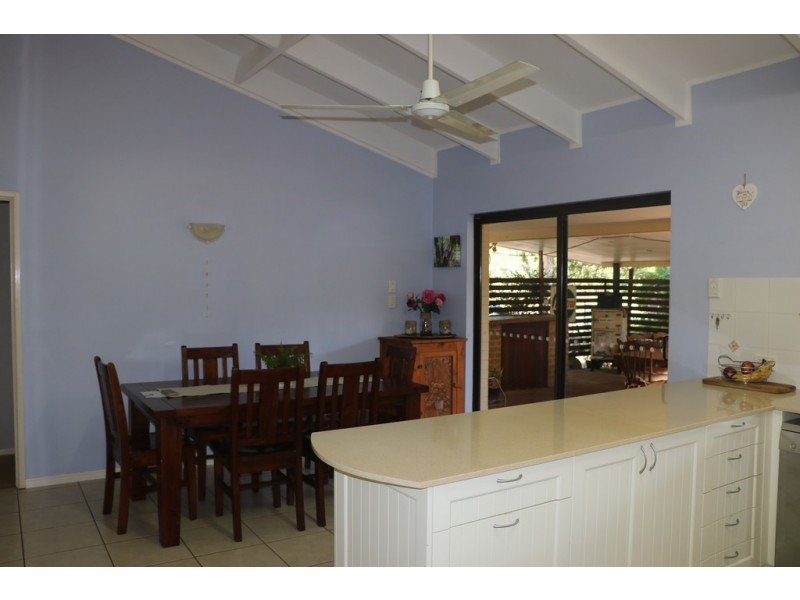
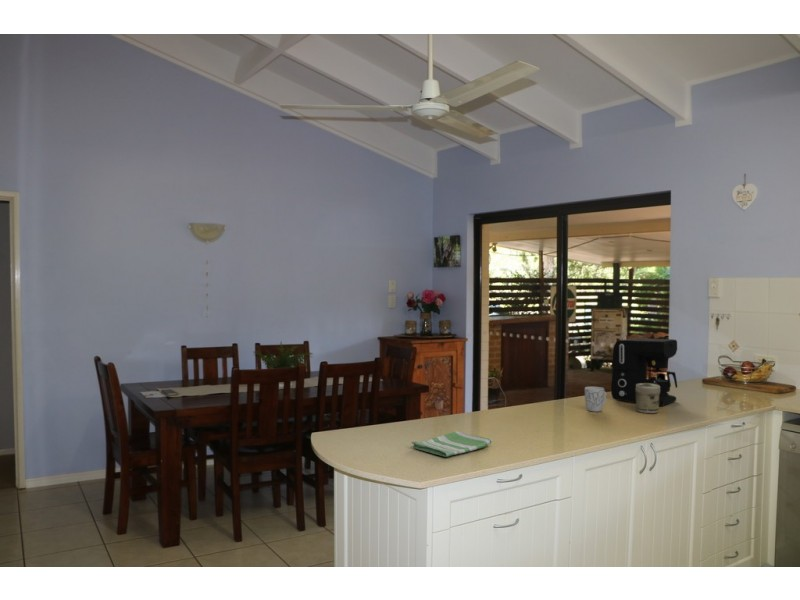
+ dish towel (452, 443)
+ mug (596, 398)
+ coffee maker (646, 370)
+ jar (647, 398)
